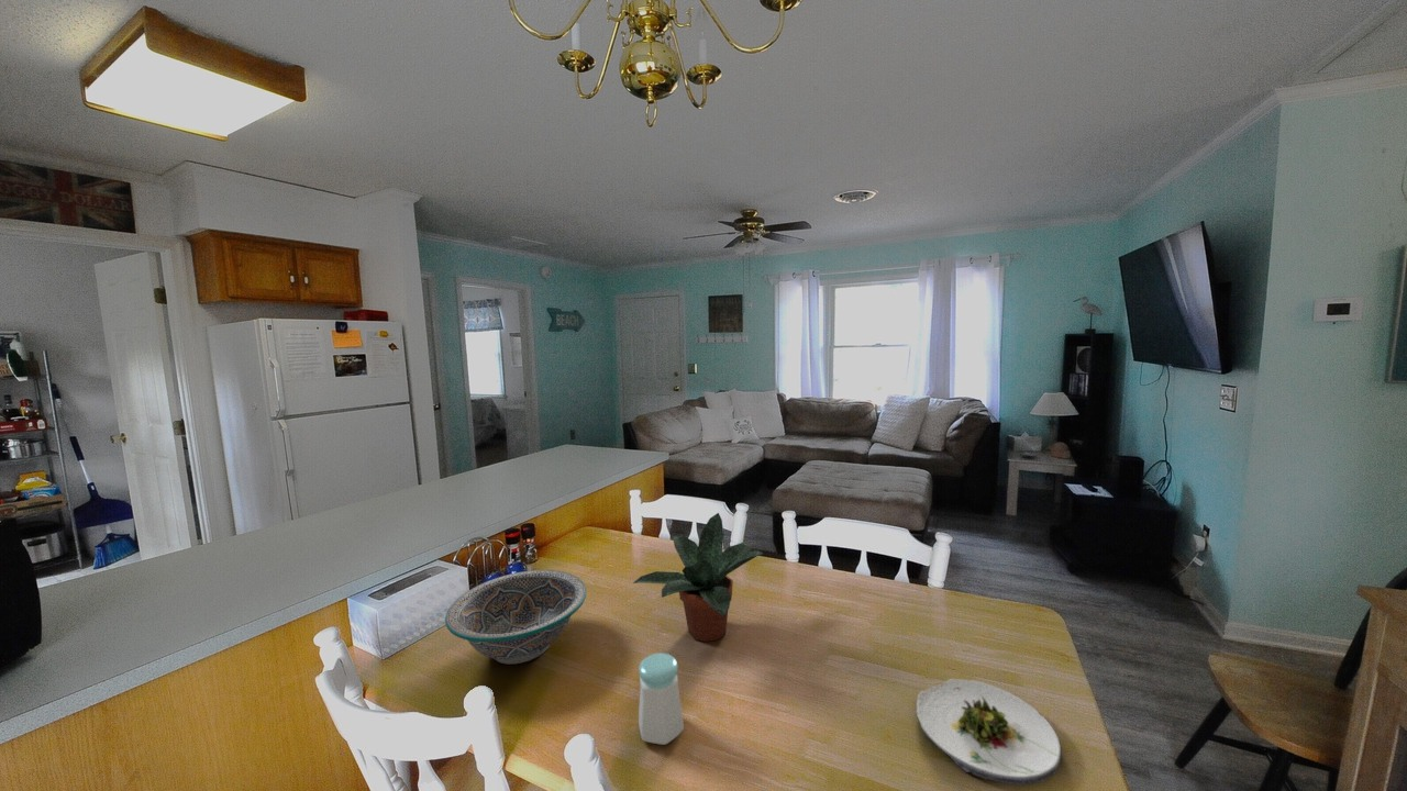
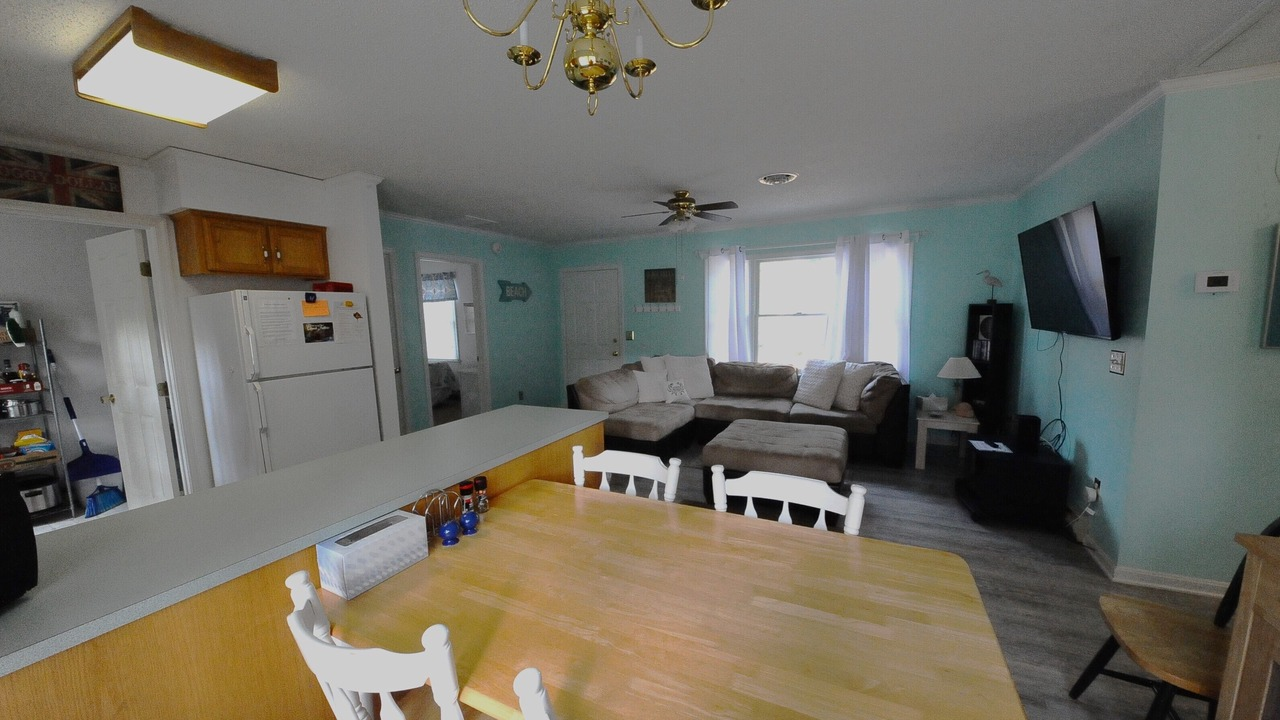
- bowl (520, 623)
- salt shaker (660, 695)
- potted plant (704, 578)
- salad plate (985, 718)
